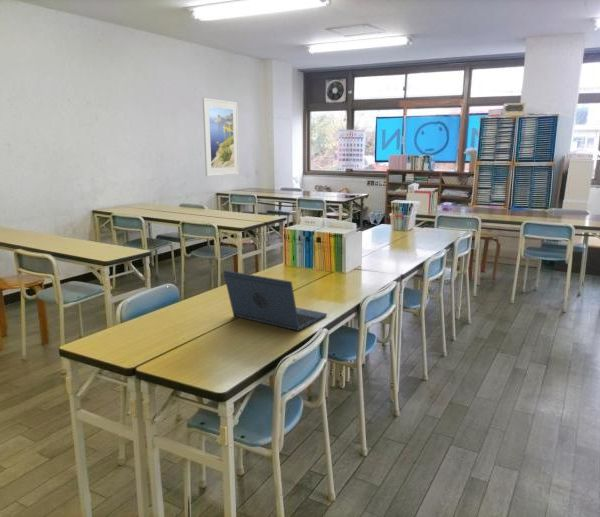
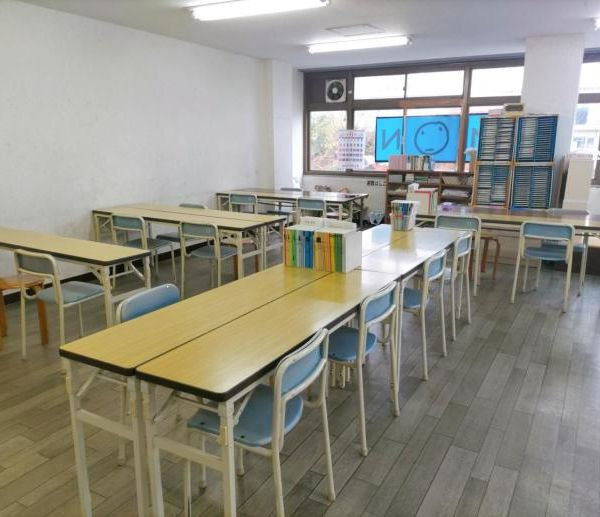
- laptop (276, 293)
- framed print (222, 138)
